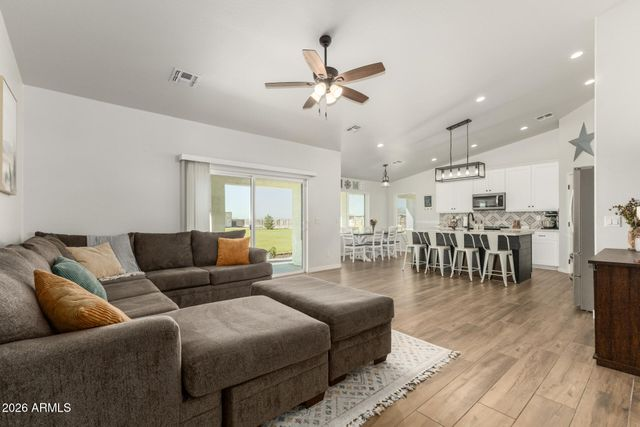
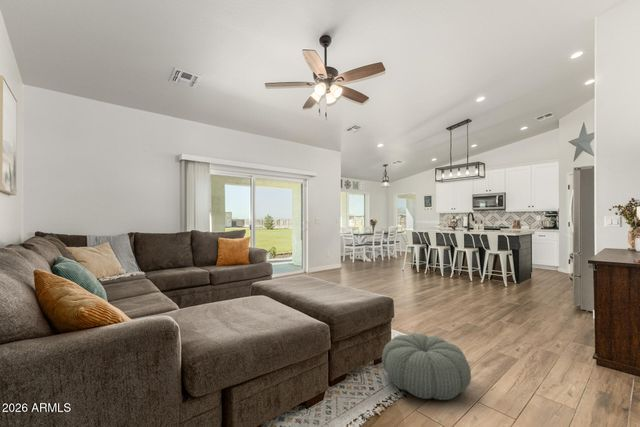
+ pouf (424, 362)
